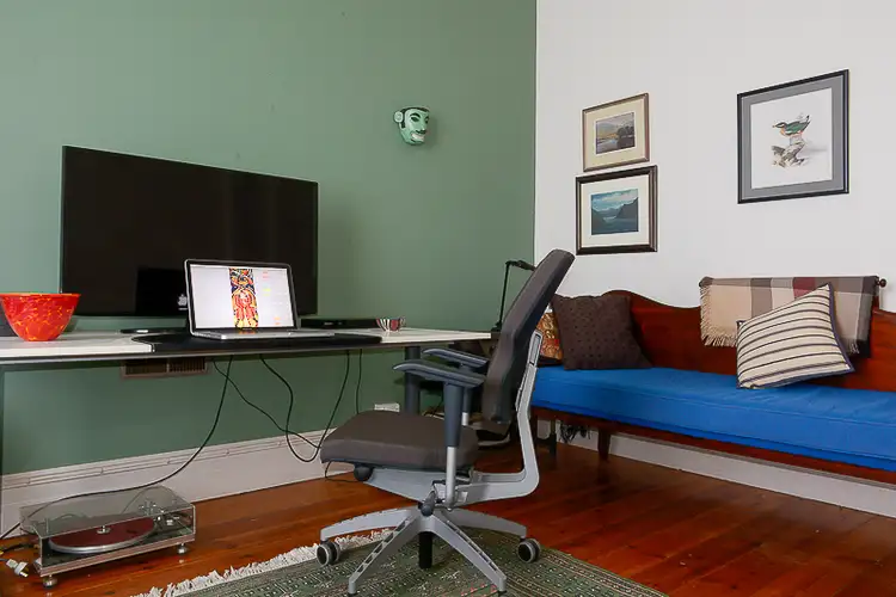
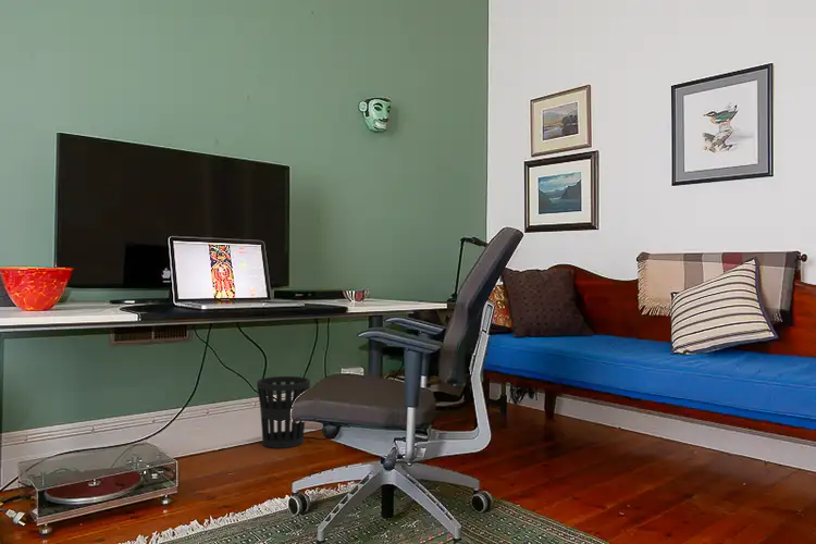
+ wastebasket (283, 411)
